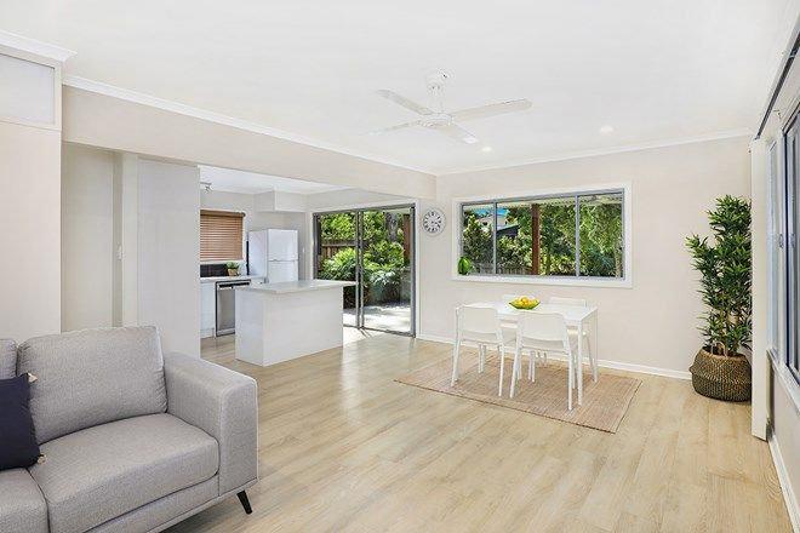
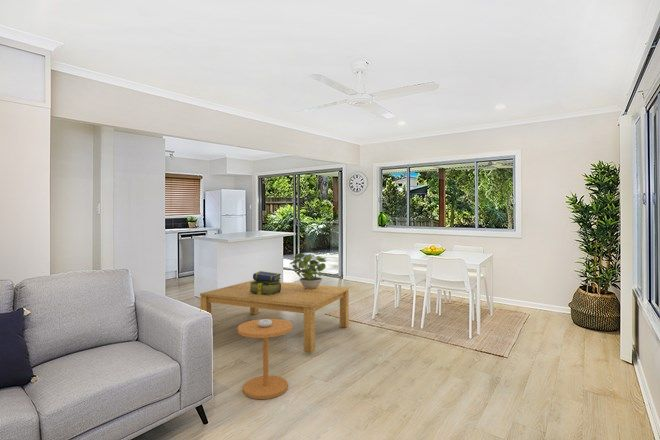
+ stack of books (266, 282)
+ side table (265, 354)
+ coffee table (277, 309)
+ potted plant (308, 270)
